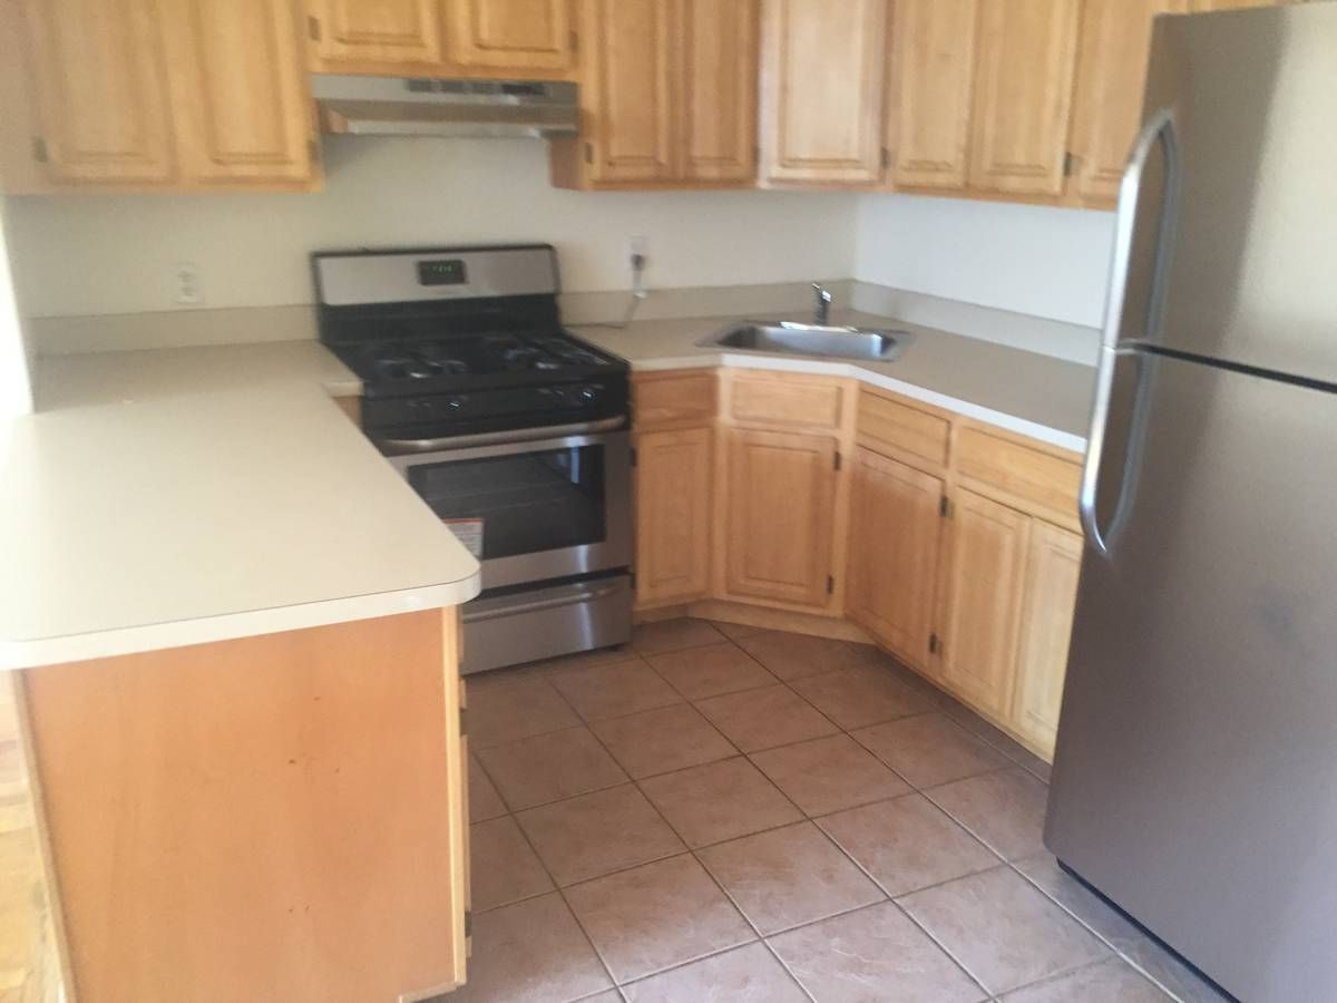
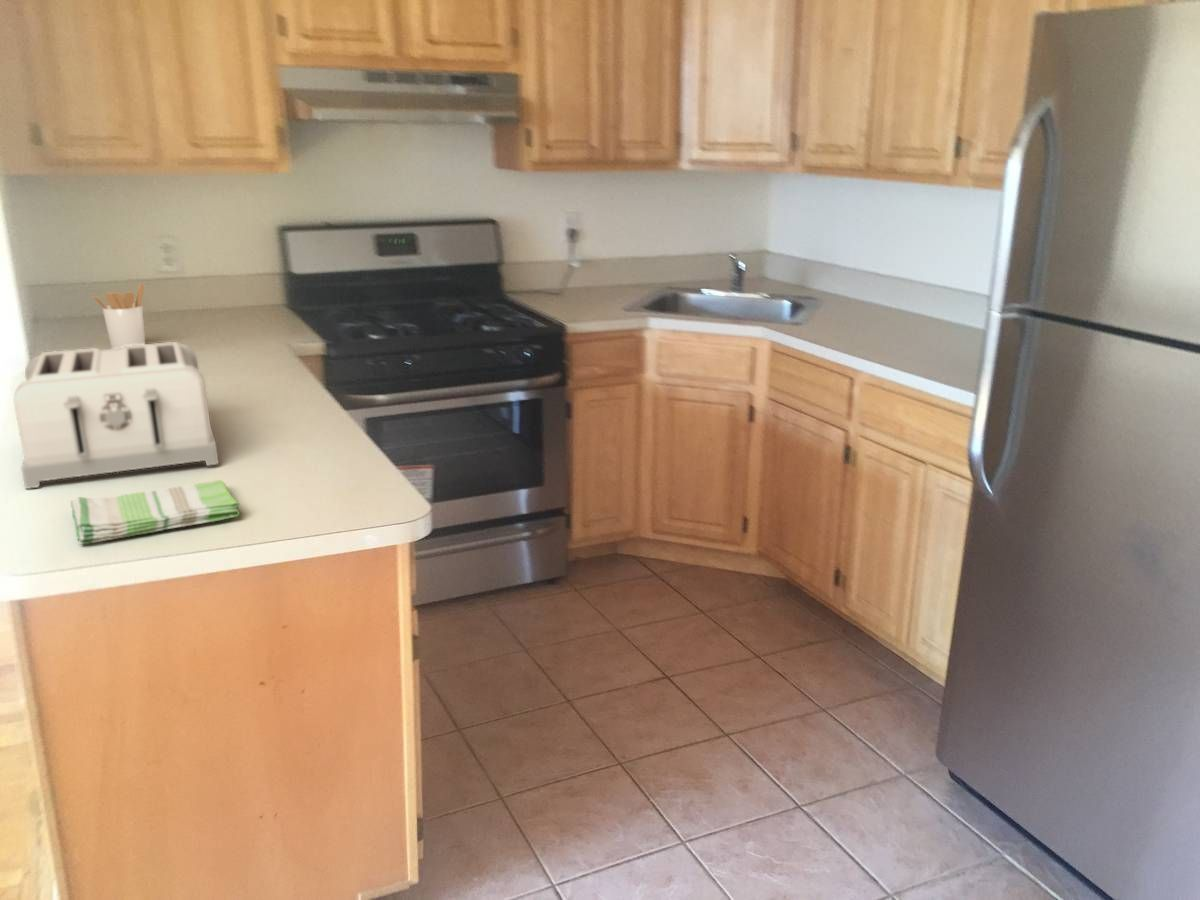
+ toaster (118, 407)
+ utensil holder (124, 319)
+ dish towel (154, 504)
